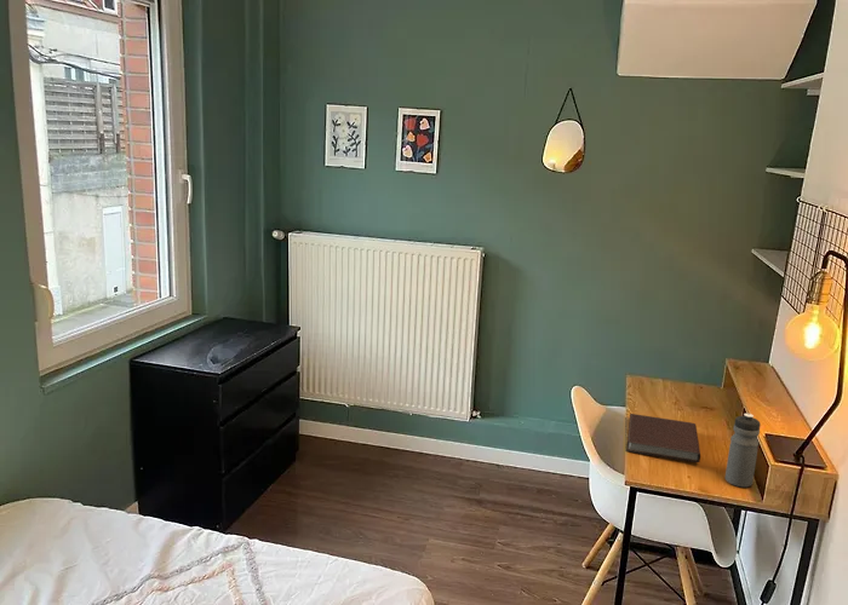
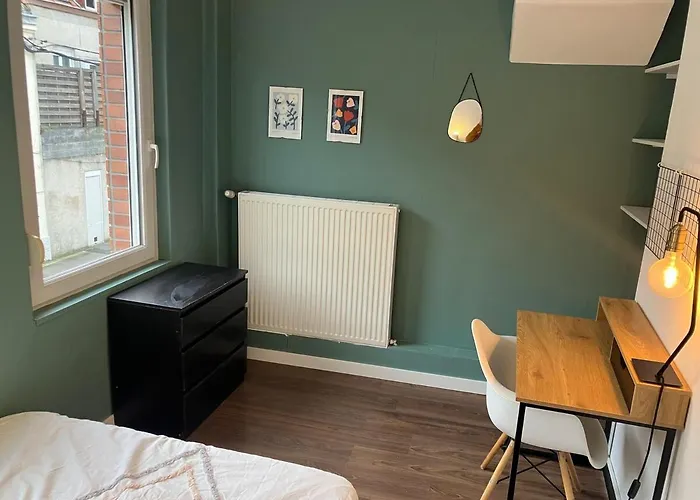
- notebook (661, 436)
- water bottle (743, 448)
